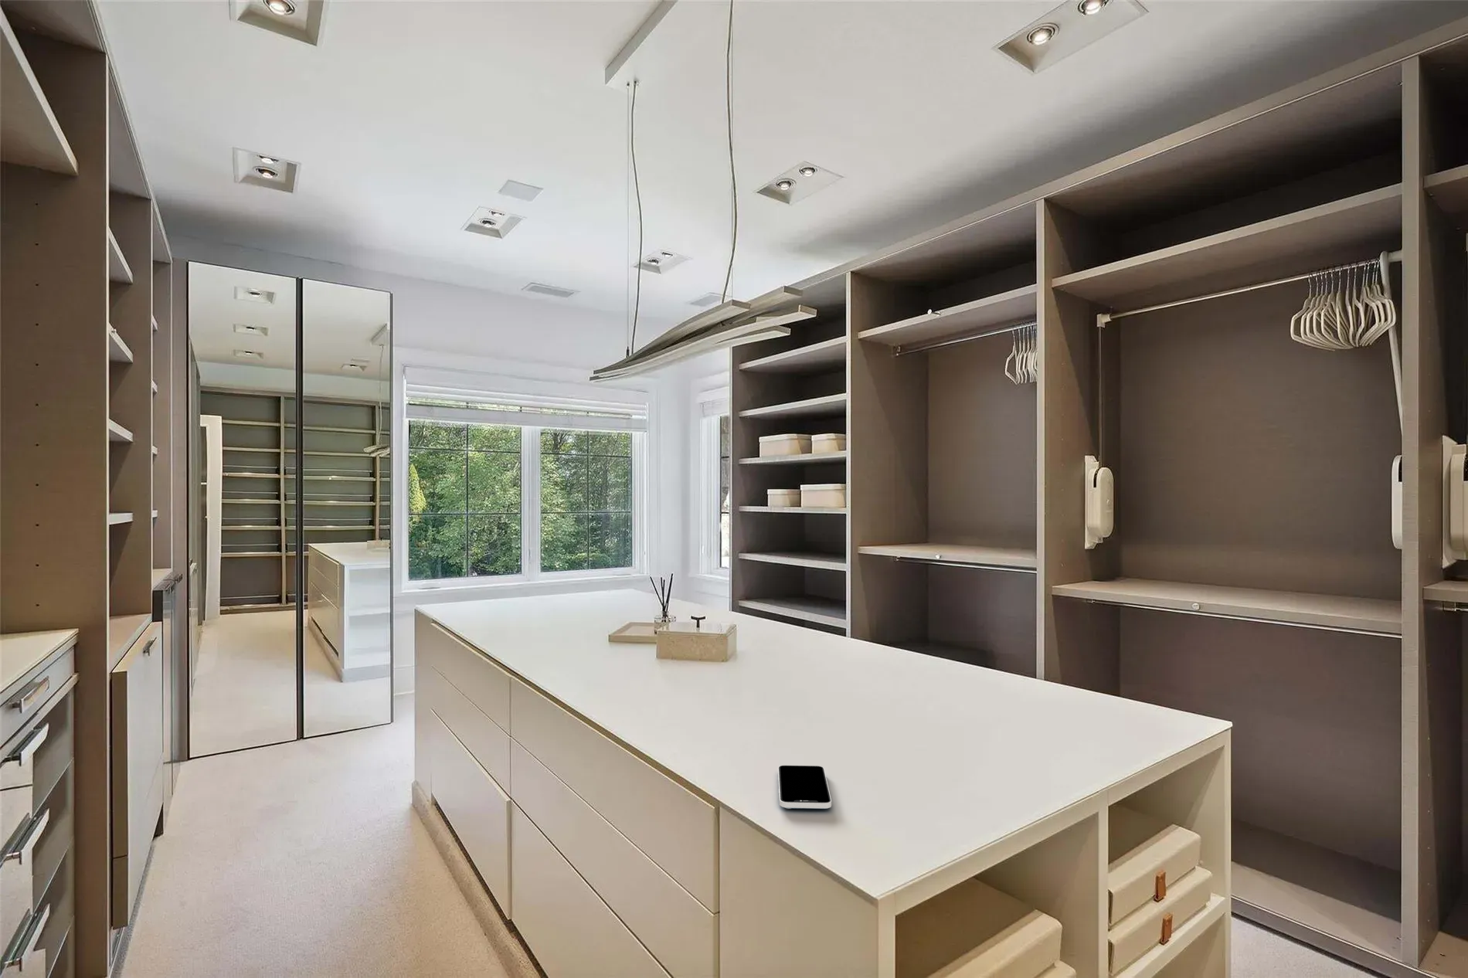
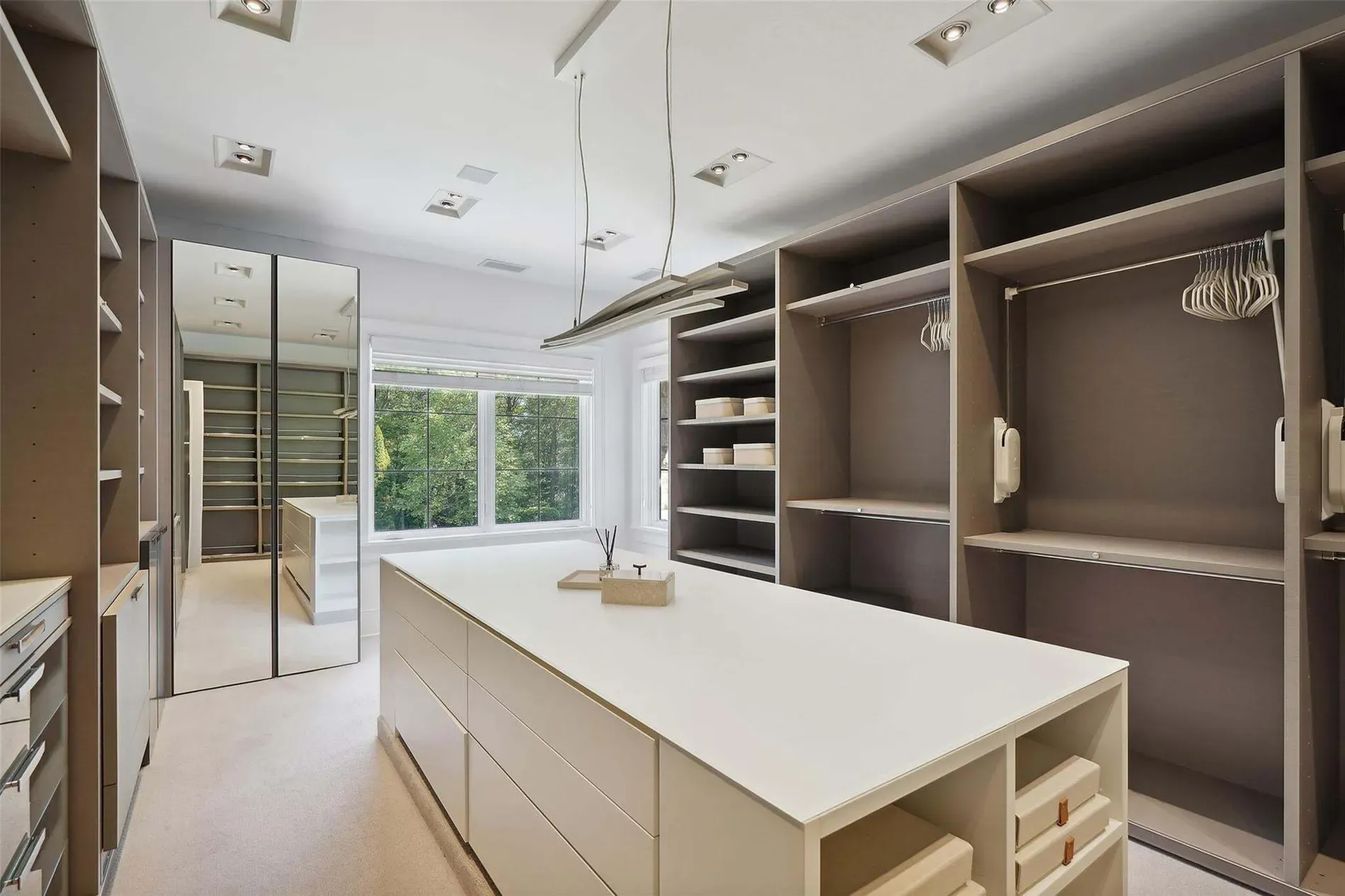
- smartphone (803, 785)
